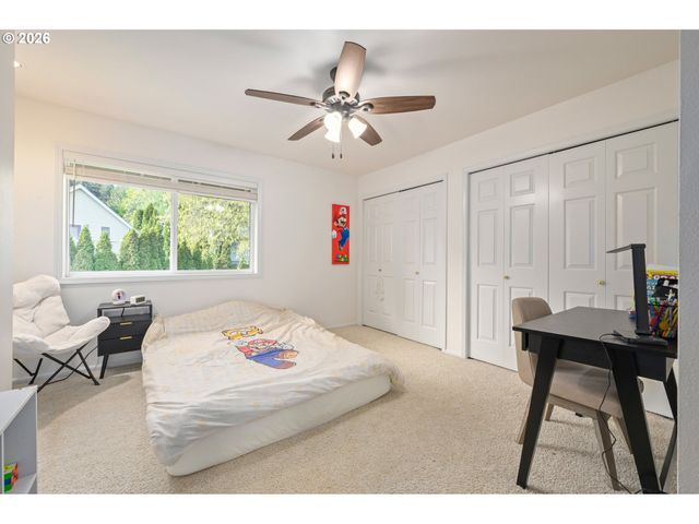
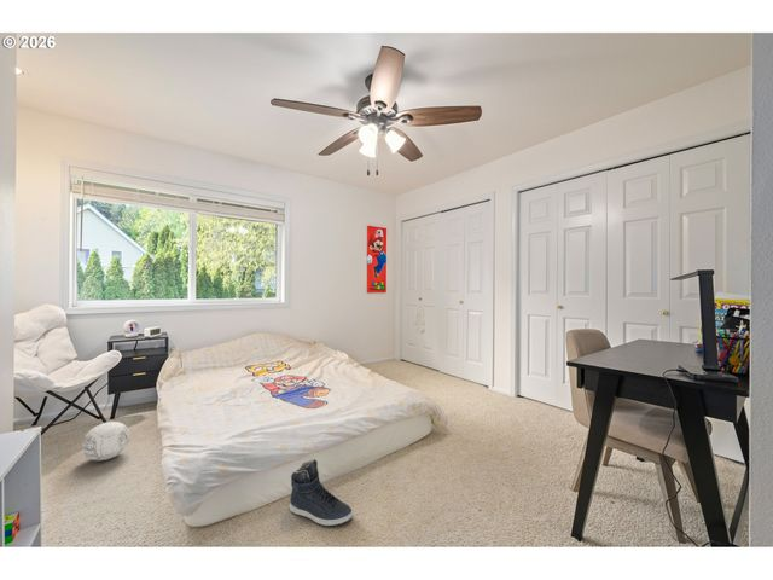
+ ball (106, 440)
+ sneaker (320, 488)
